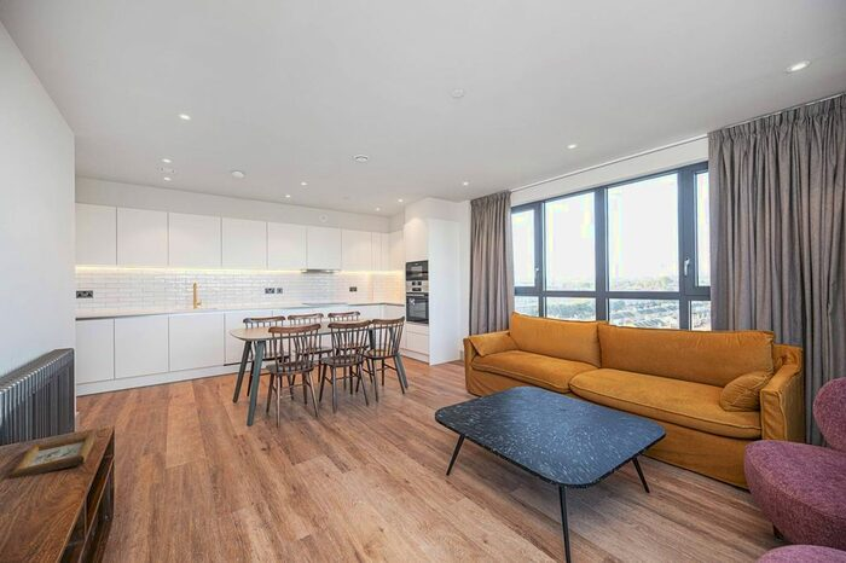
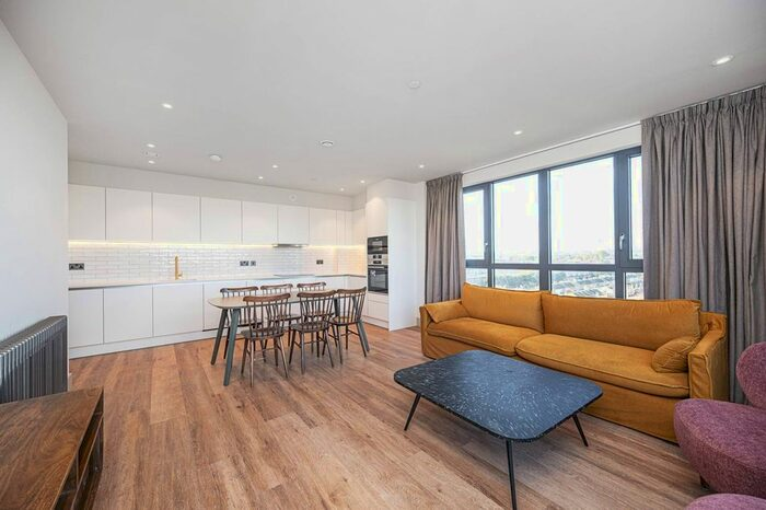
- picture frame (57, 453)
